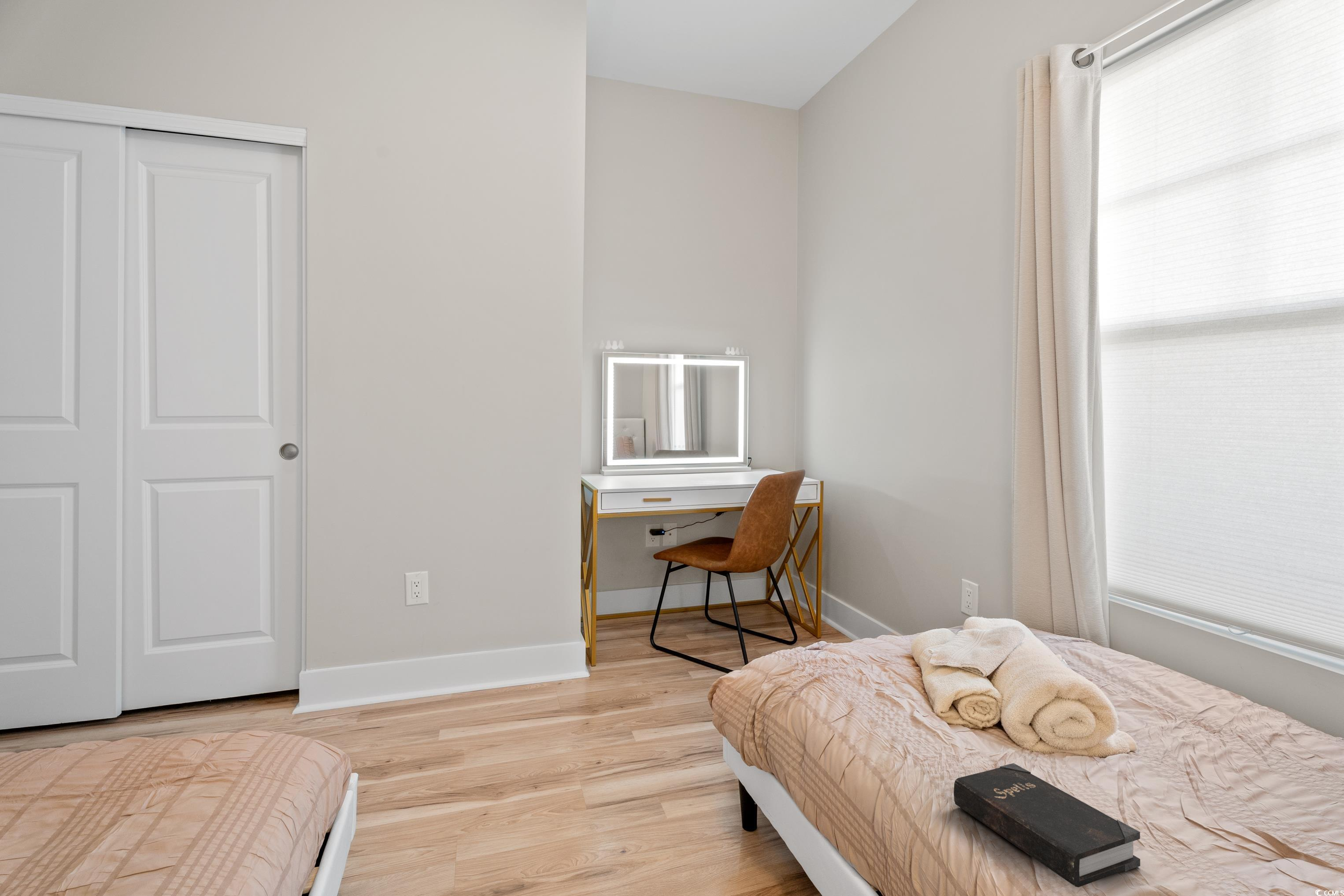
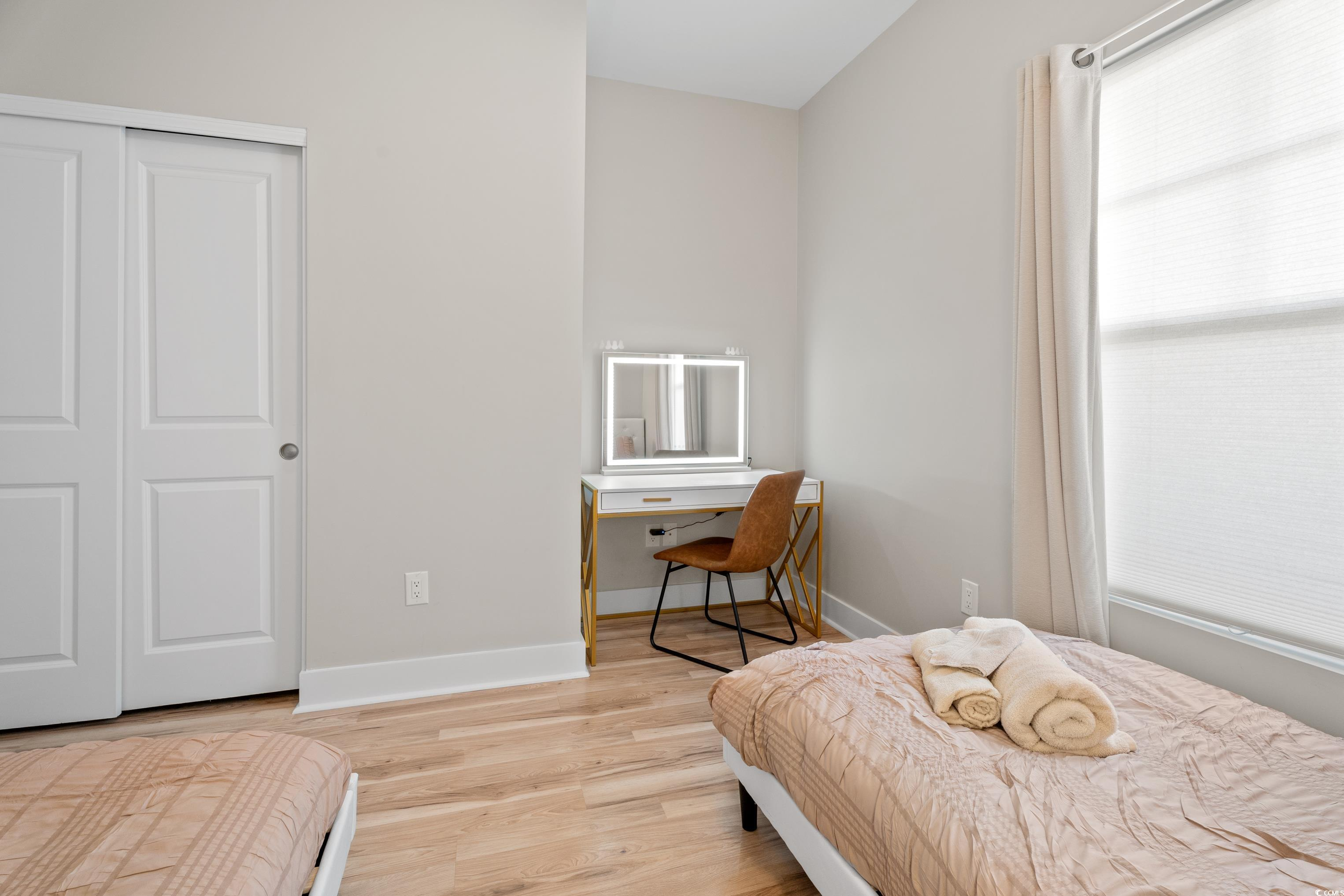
- hardback book (1040, 818)
